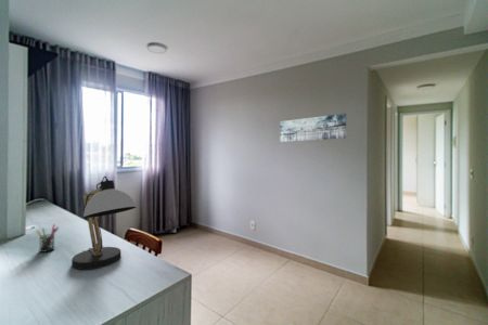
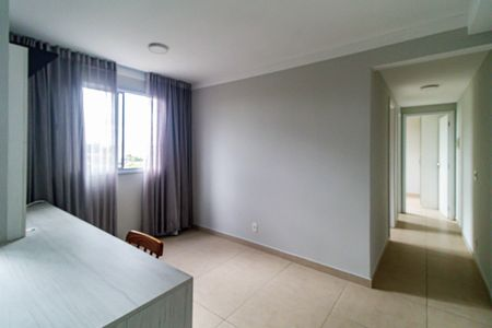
- wall art (310, 129)
- desk lamp (98, 219)
- pen holder (47, 237)
